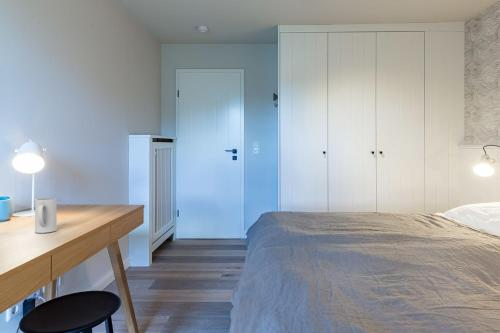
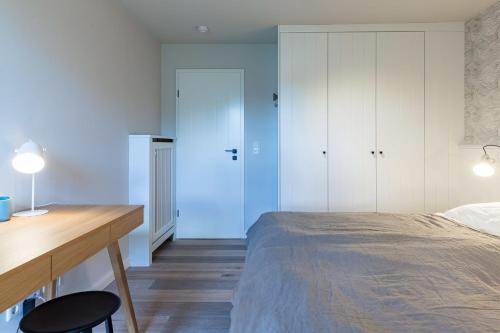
- mug (44, 215)
